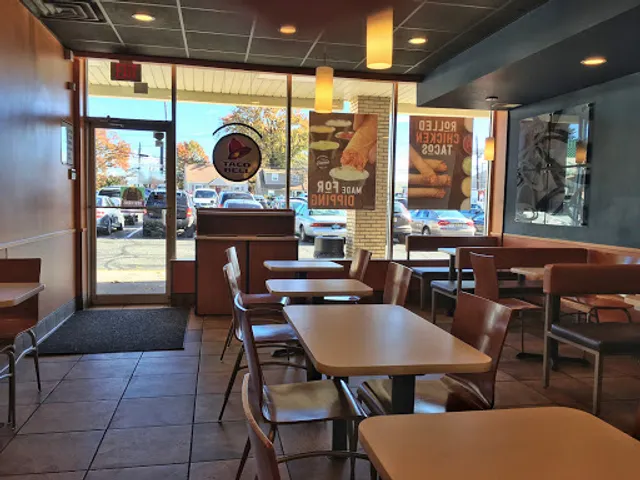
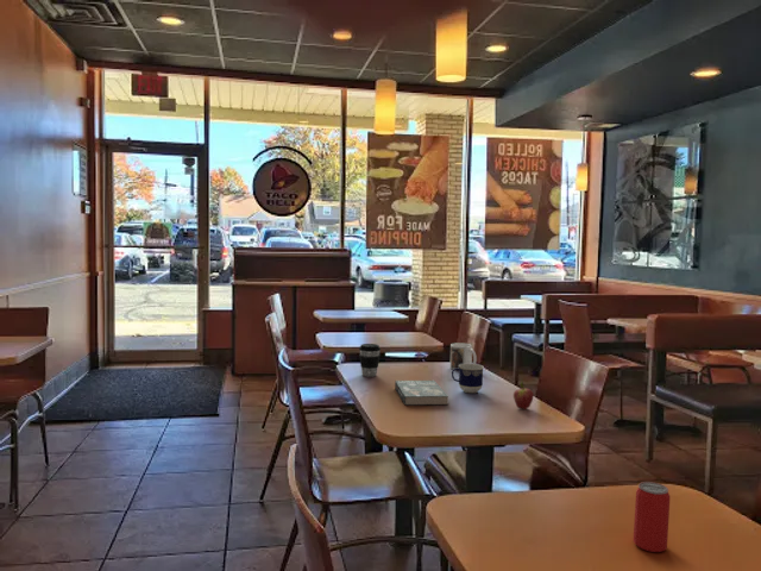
+ fruit (523, 394)
+ mug (461, 357)
+ cup (466, 378)
+ beverage can (652, 515)
+ coffee cup (369, 359)
+ book (420, 391)
